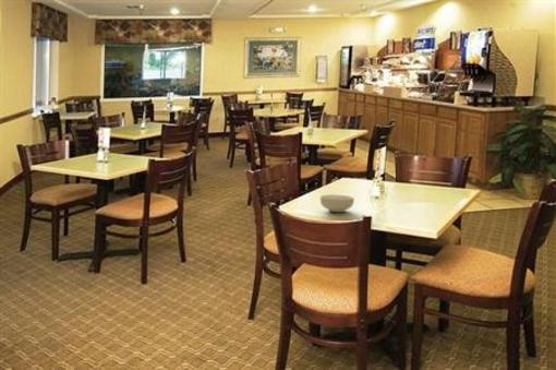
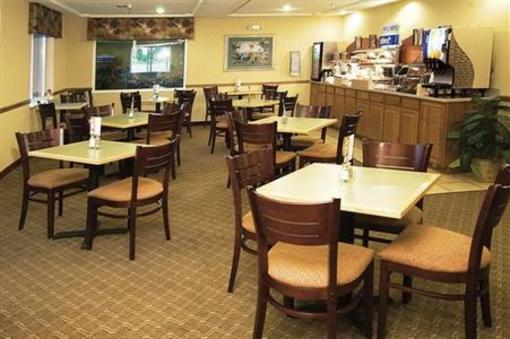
- cereal bowl (336, 203)
